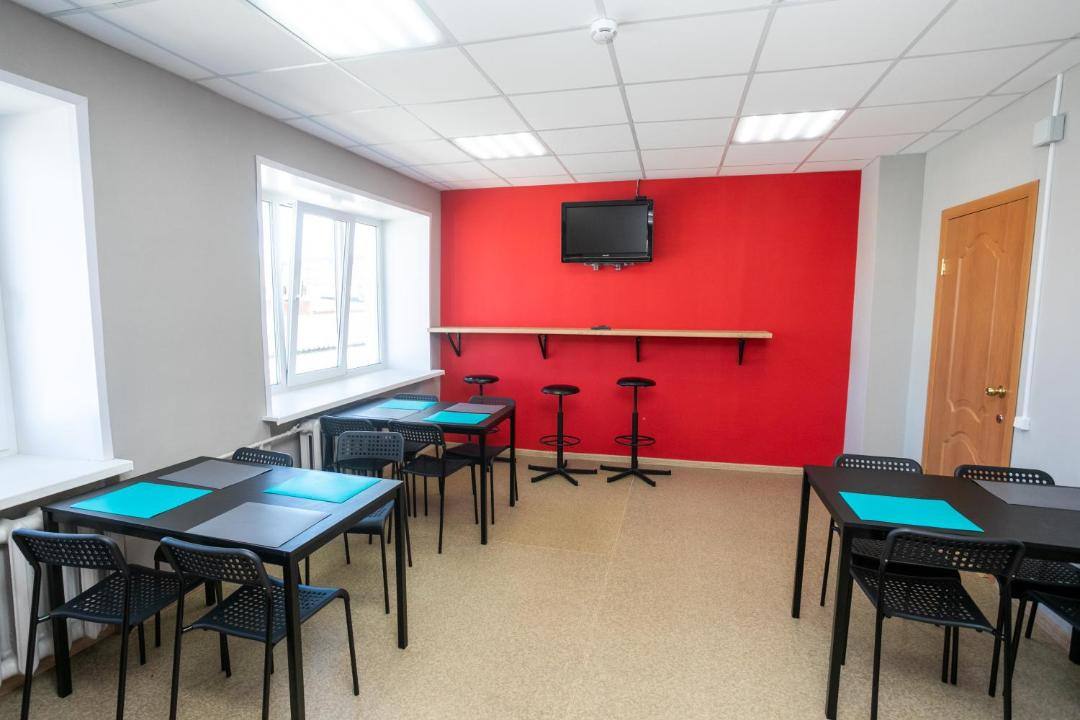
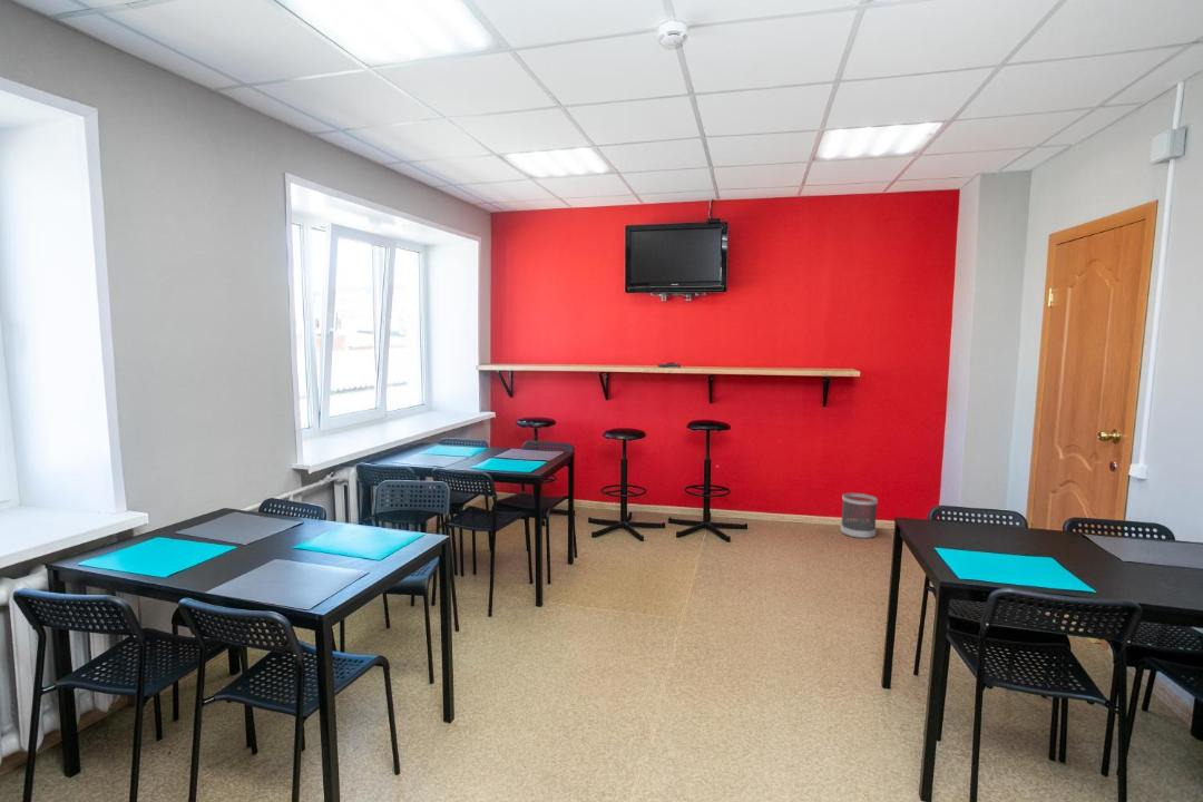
+ wastebasket (858, 515)
